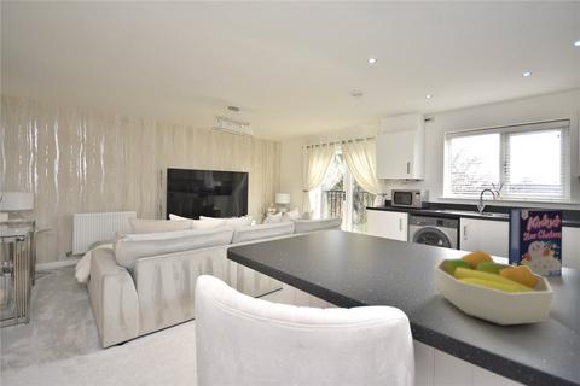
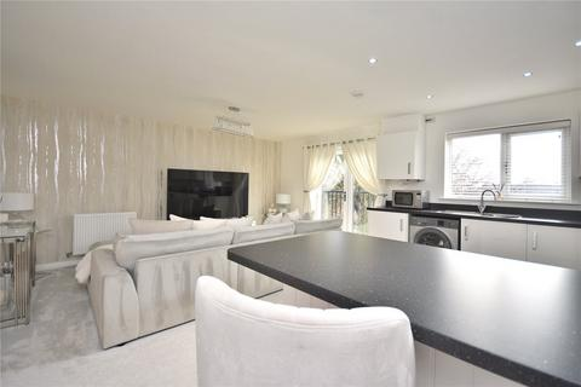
- fruit bowl (486, 281)
- cereal box (534, 241)
